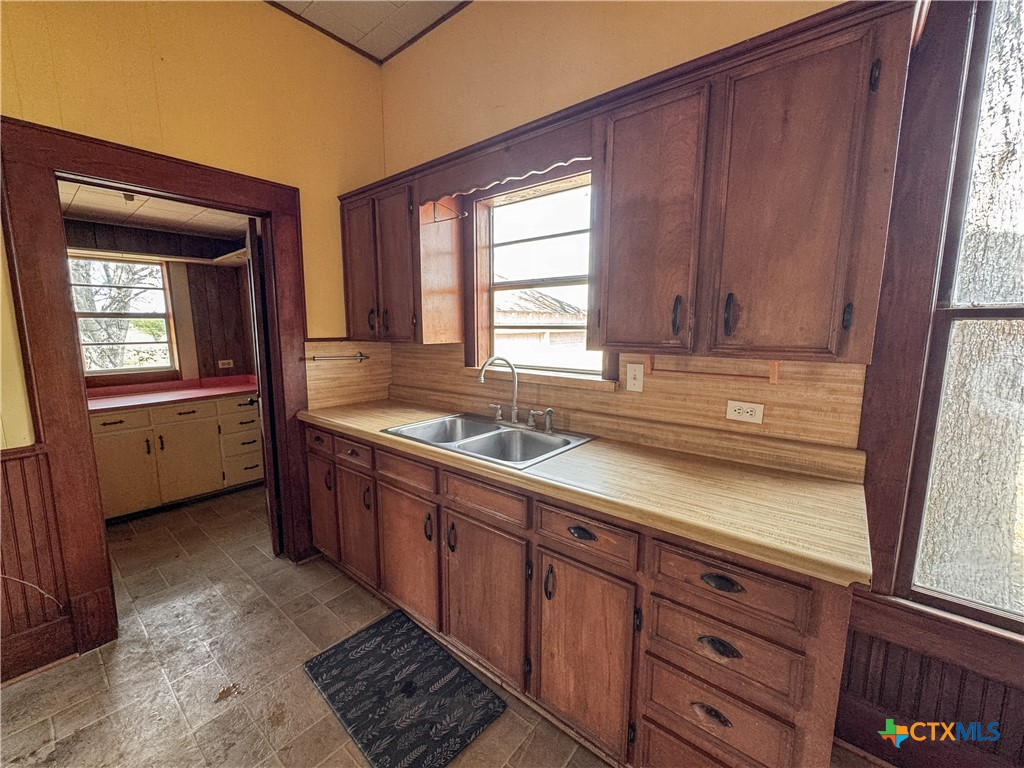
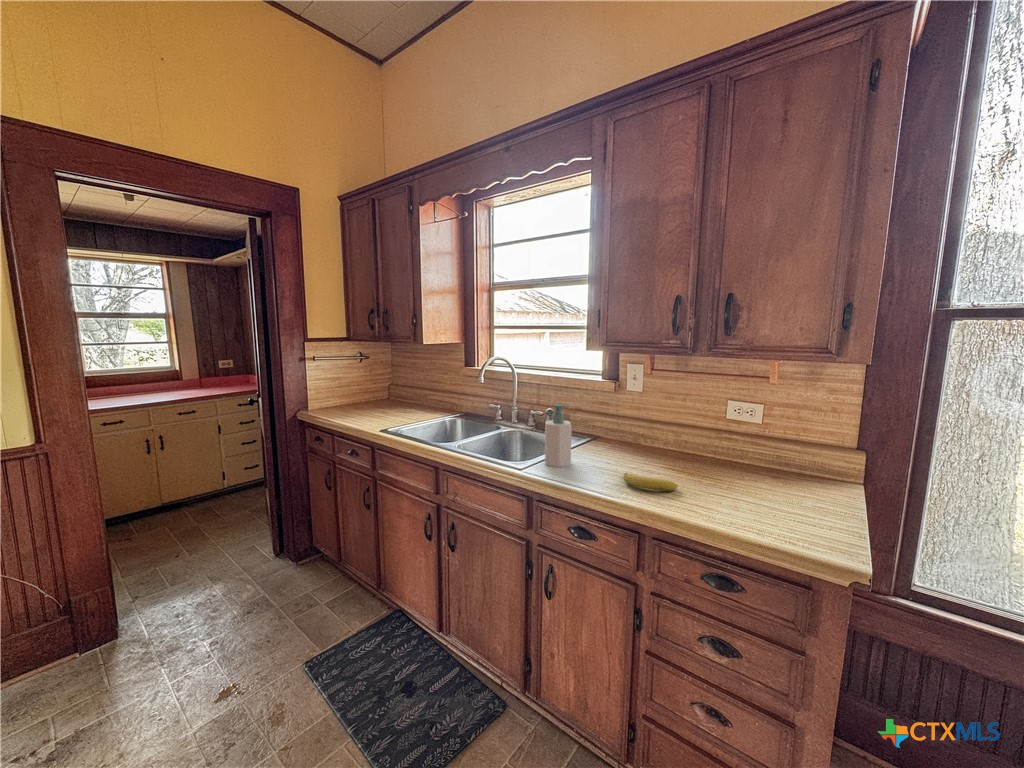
+ fruit (645, 480)
+ soap bottle (558, 434)
